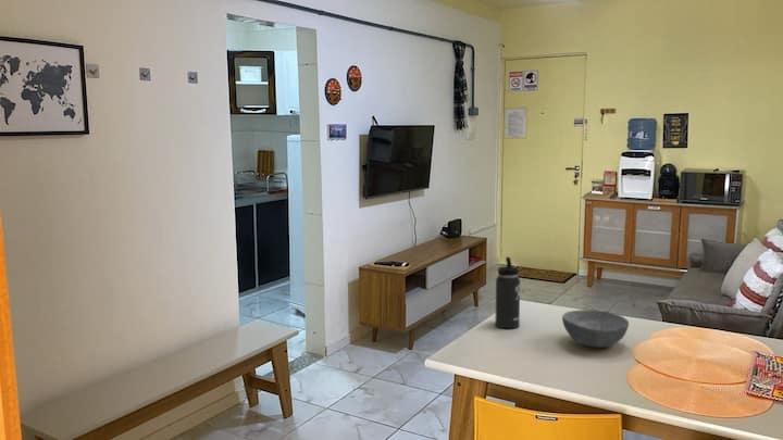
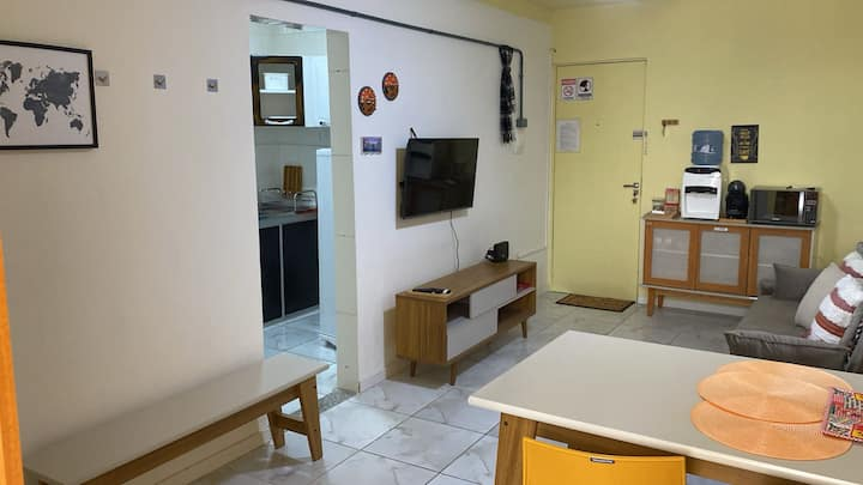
- thermos bottle (506, 291)
- bowl (594, 330)
